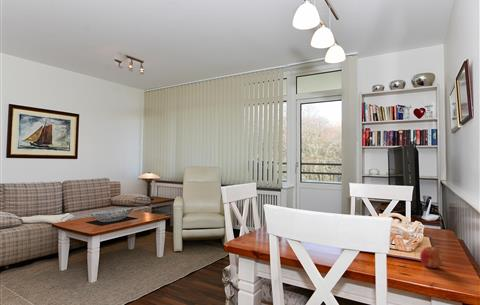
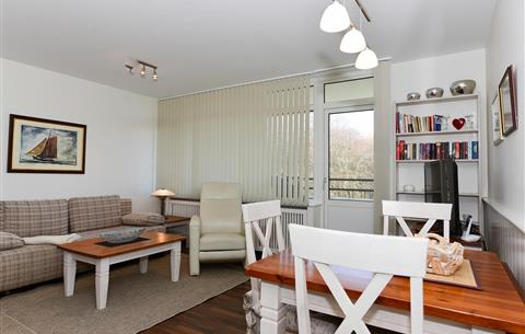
- fruit (431, 256)
